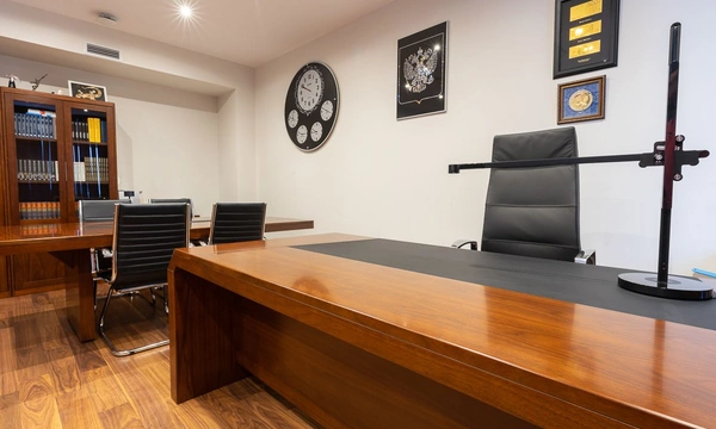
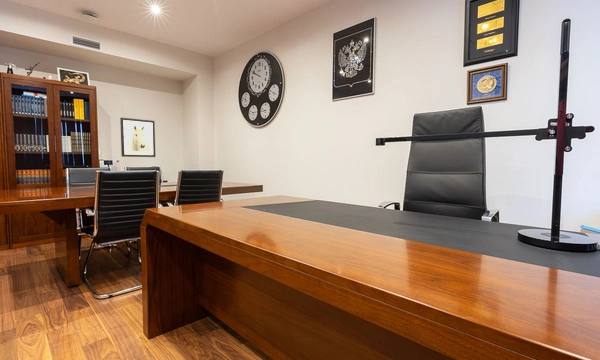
+ wall art (138, 138)
